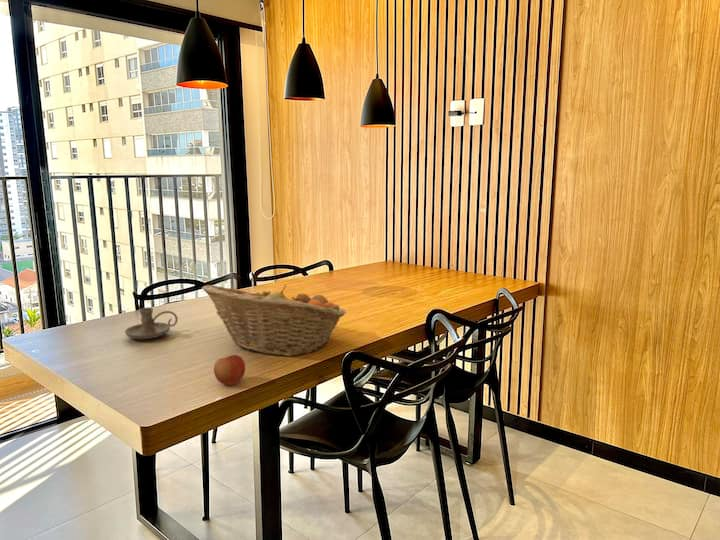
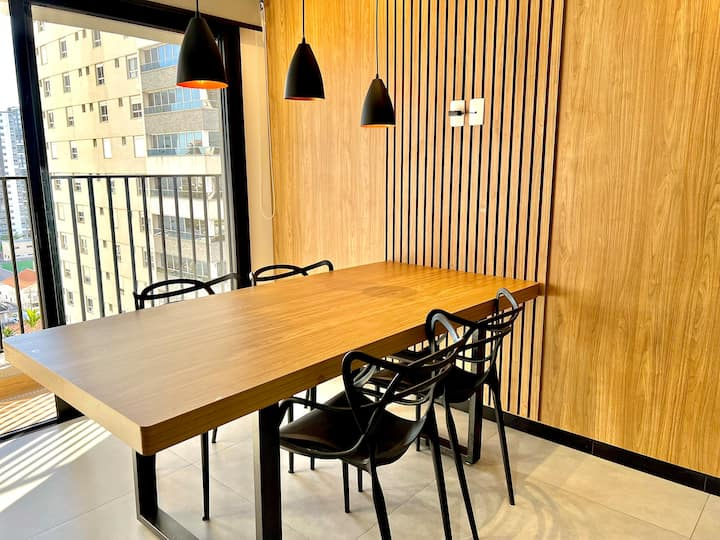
- fruit basket (274, 311)
- candle holder (152, 321)
- apple (229, 368)
